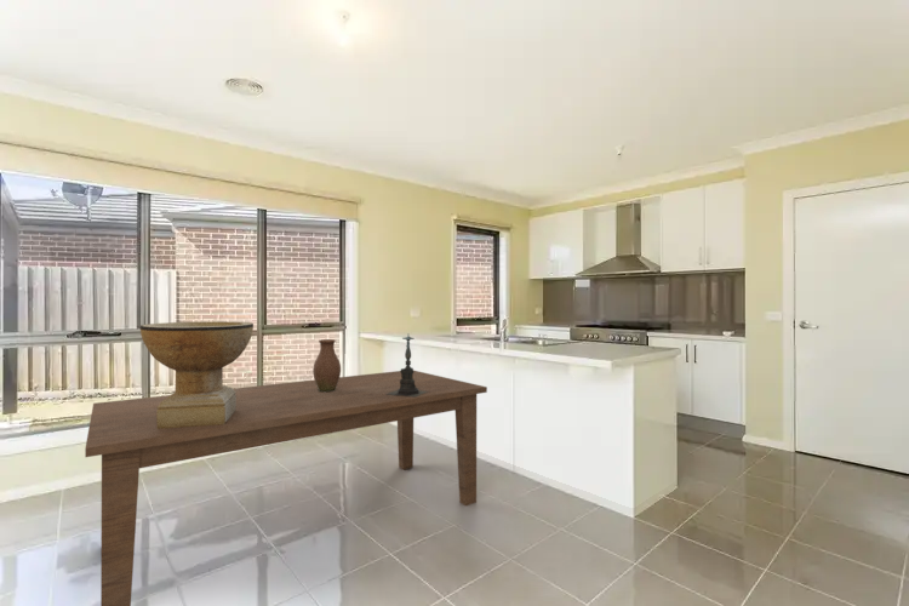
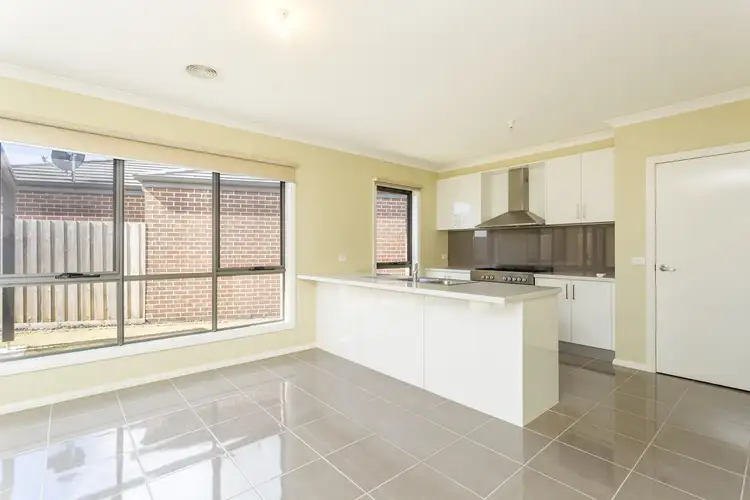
- decorative bowl (199, 371)
- dining table (303, 438)
- vase (326, 365)
- candle holder (407, 360)
